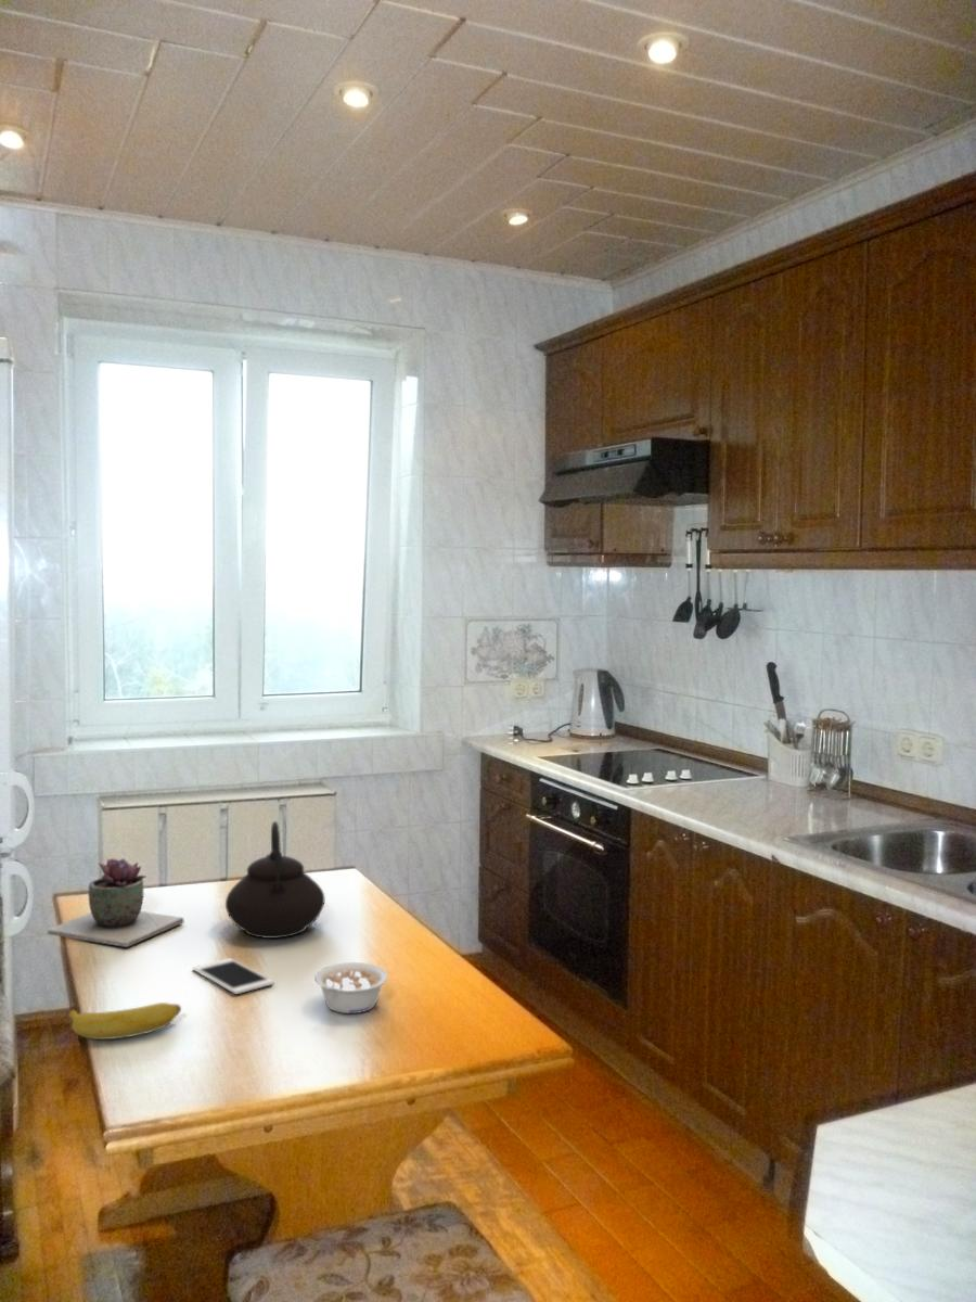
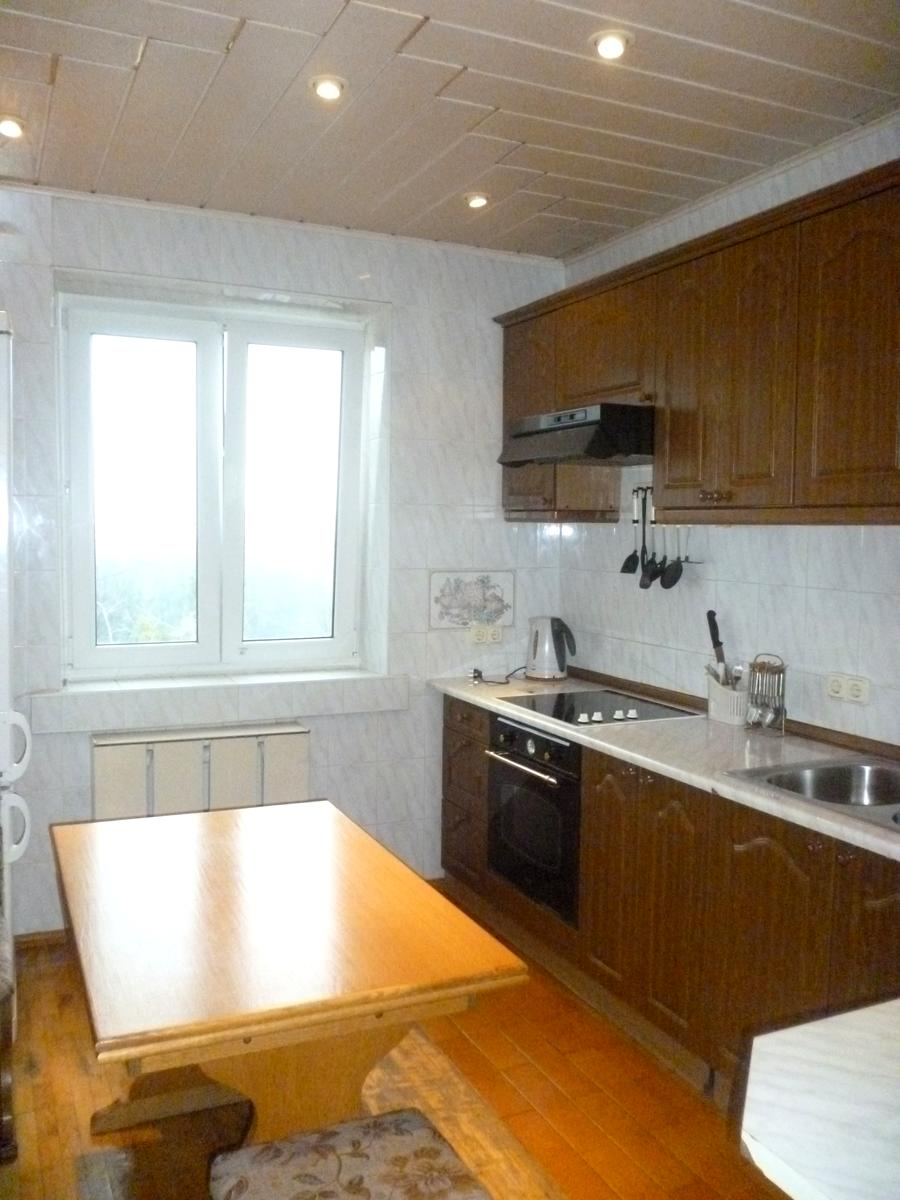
- banana (125, 1016)
- legume (351, 987)
- succulent plant (116, 894)
- cell phone (232, 975)
- teapot (274, 872)
